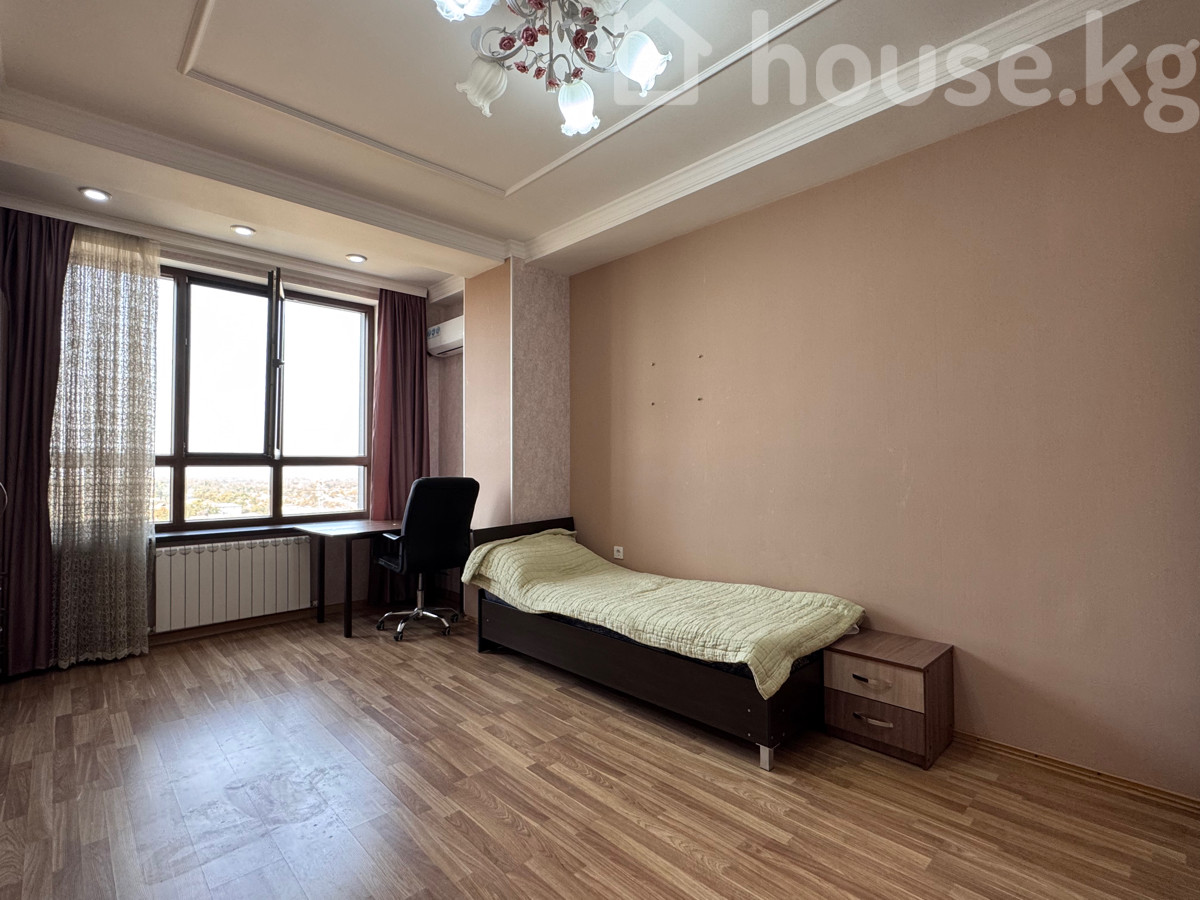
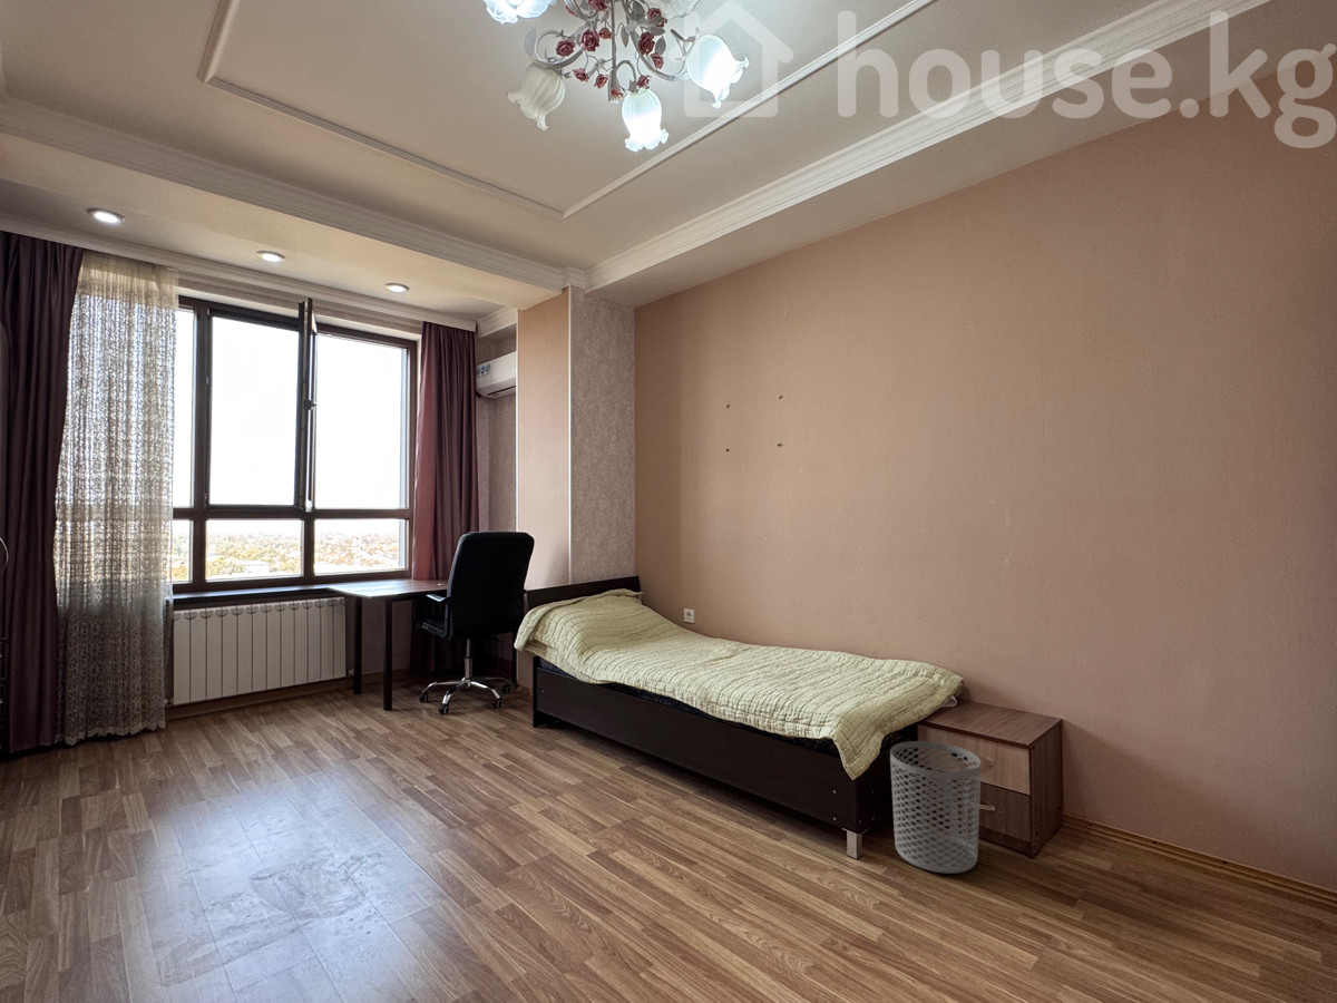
+ waste bin (936, 804)
